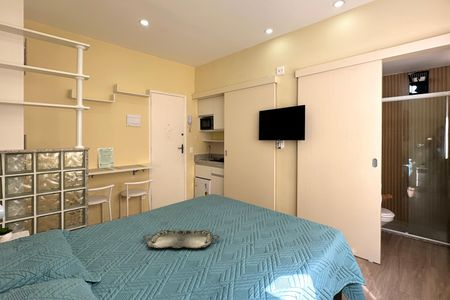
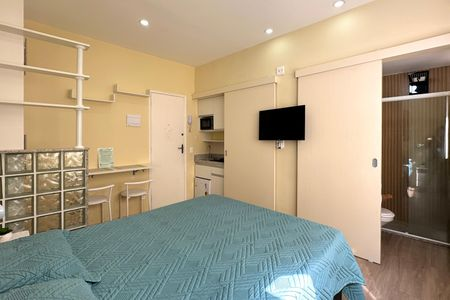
- serving tray (181, 238)
